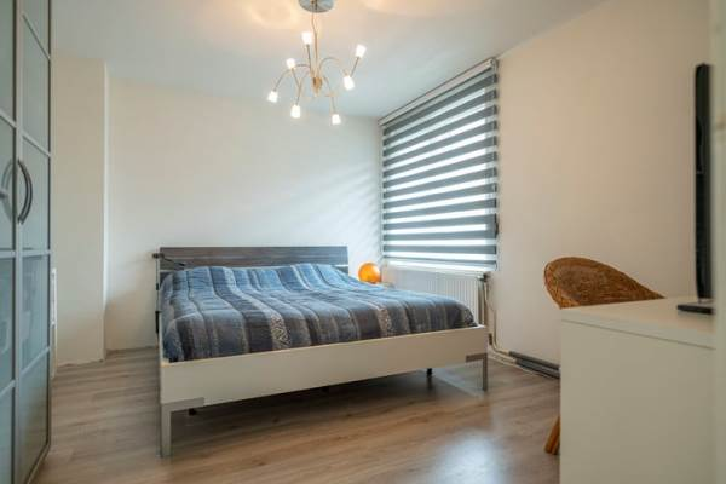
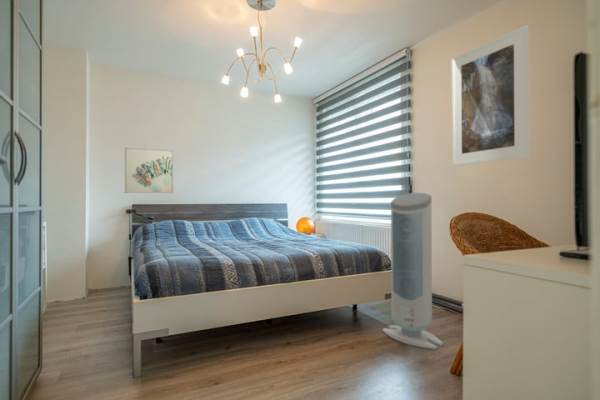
+ air purifier (411, 264)
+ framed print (486, 103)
+ wall art (149, 171)
